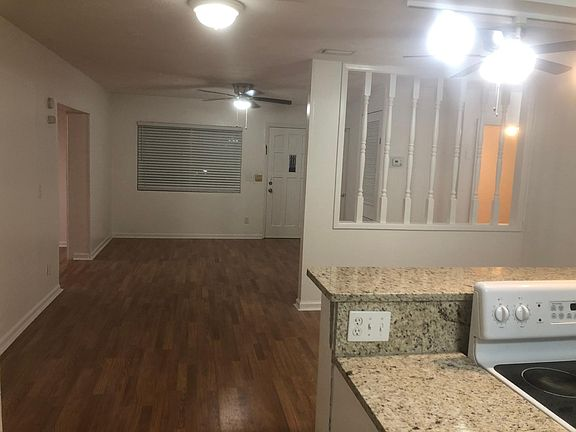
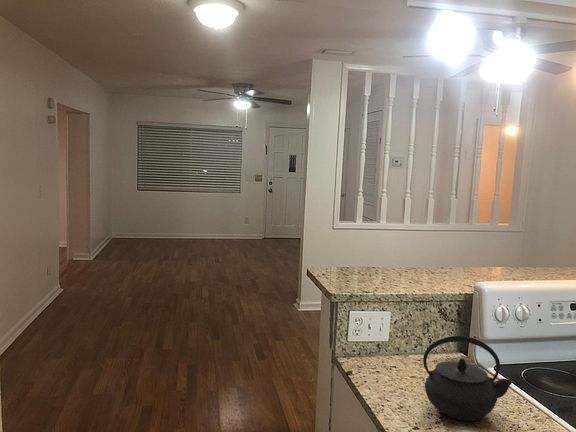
+ kettle (466, 374)
